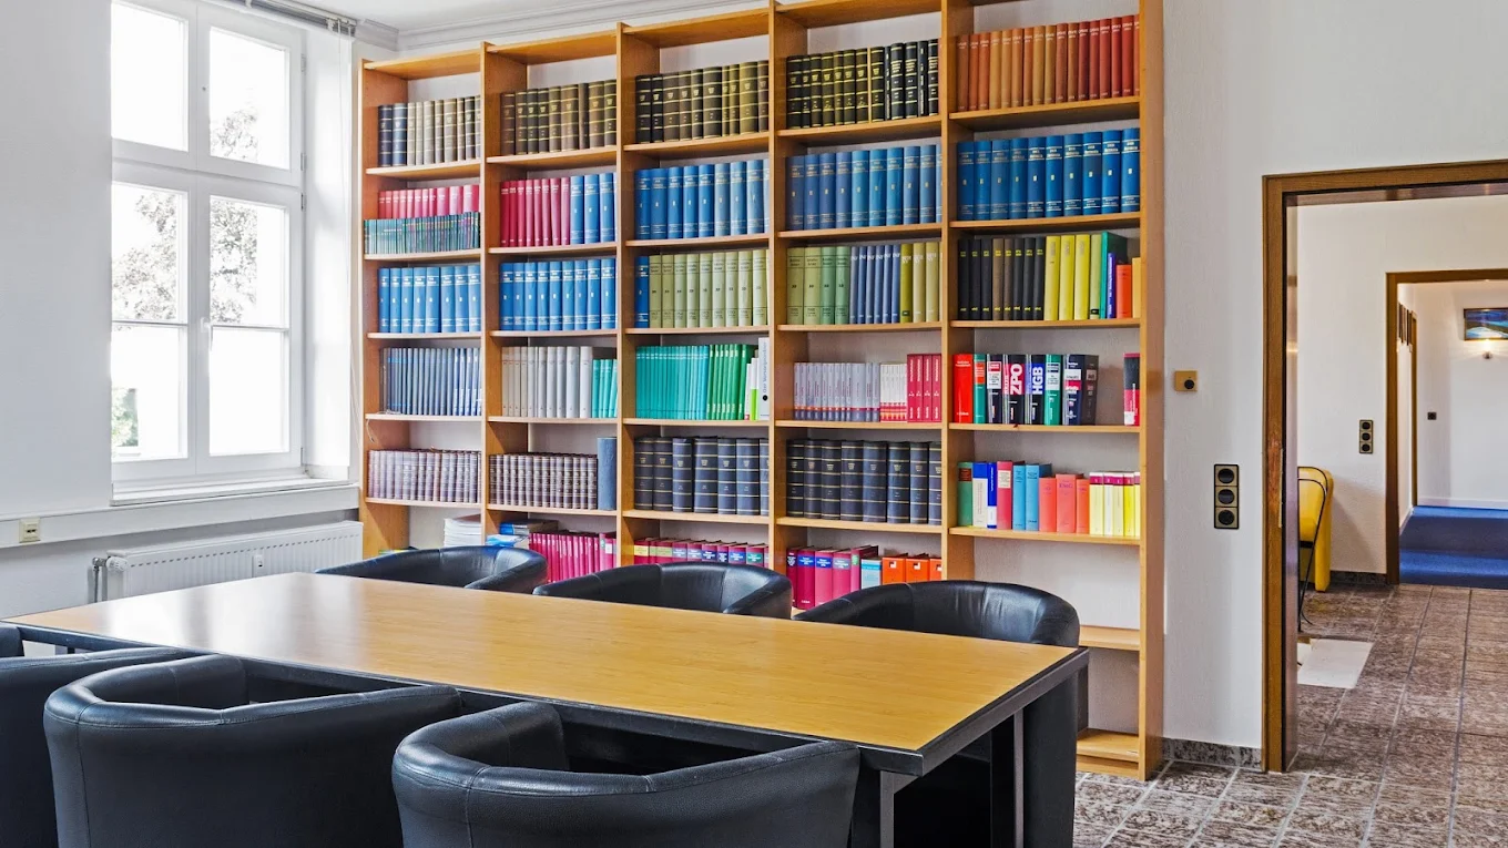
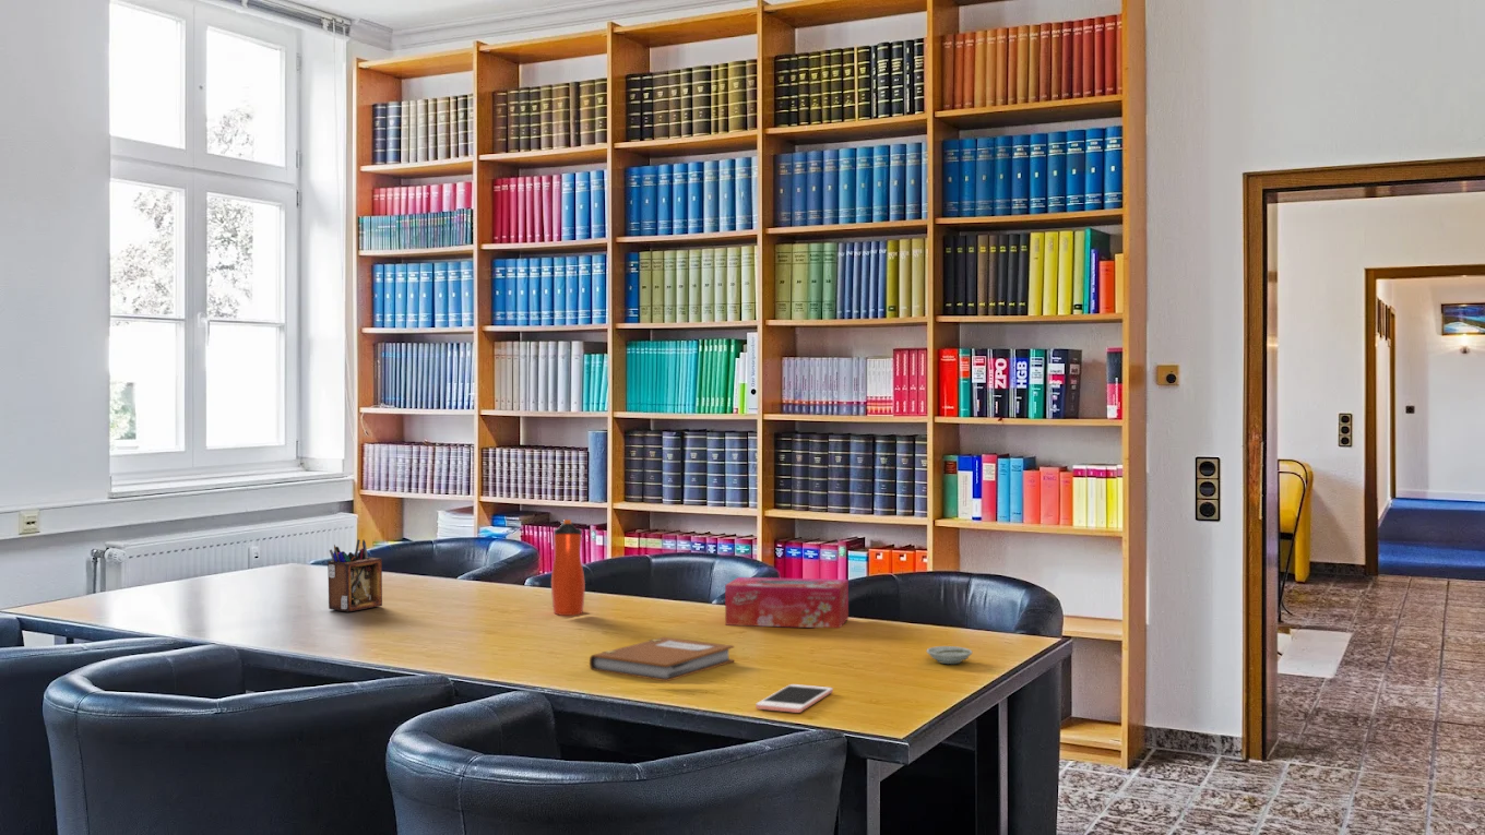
+ desk organizer (355, 574)
+ tissue box (787, 601)
+ saucer (949, 655)
+ notebook (664, 657)
+ water bottle (568, 566)
+ cell phone (795, 697)
